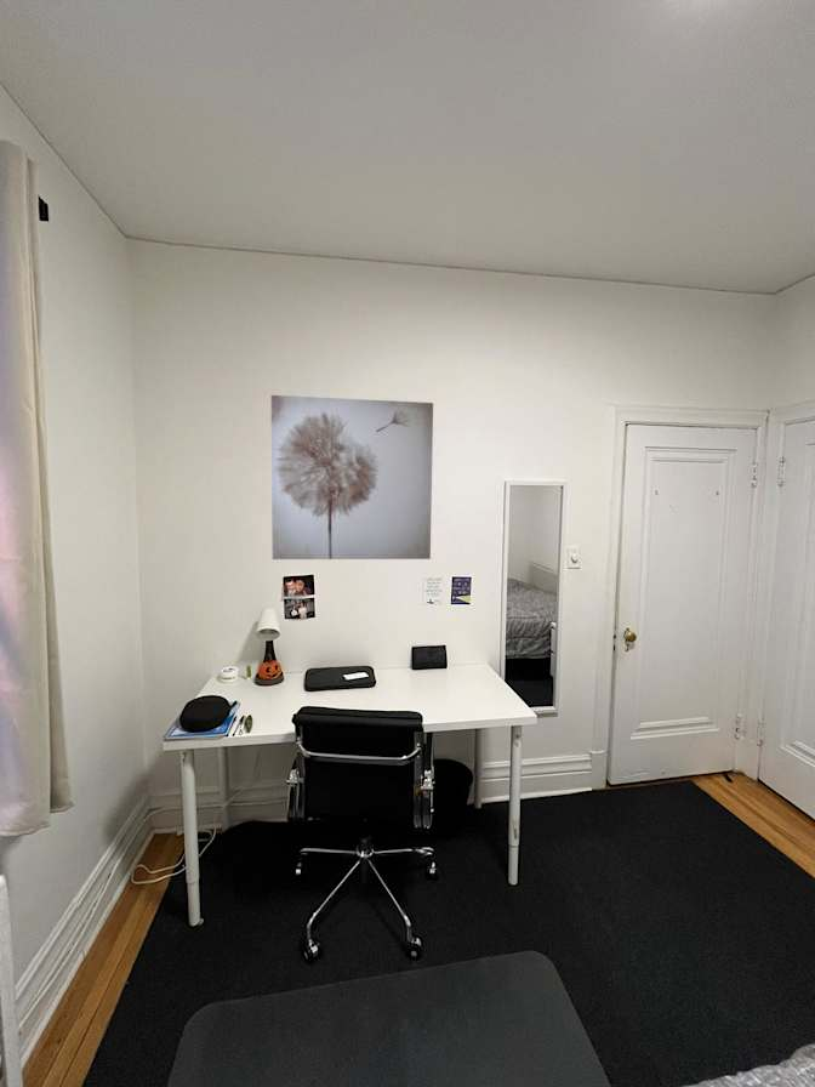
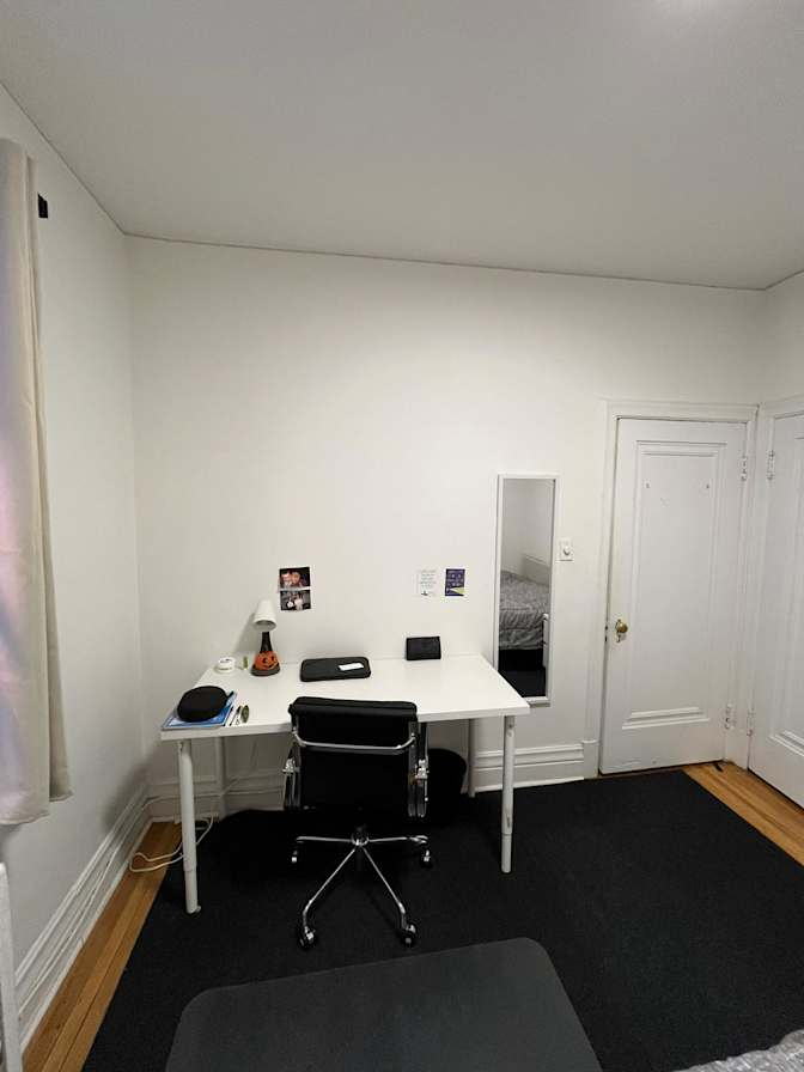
- wall art (353, 479)
